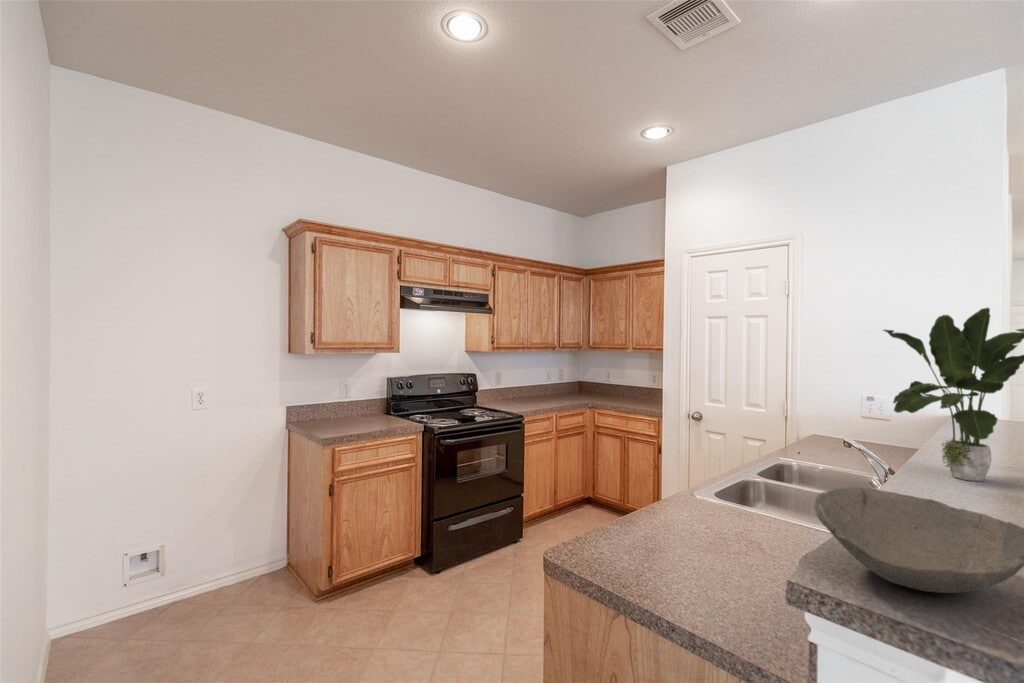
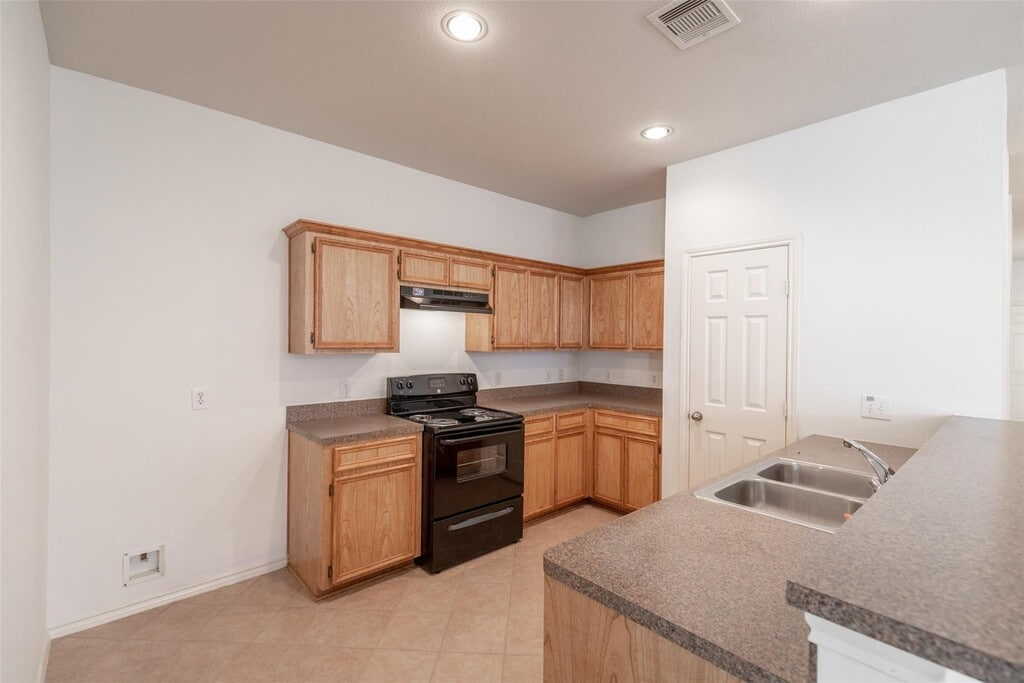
- bowl (911, 545)
- potted plant (953, 393)
